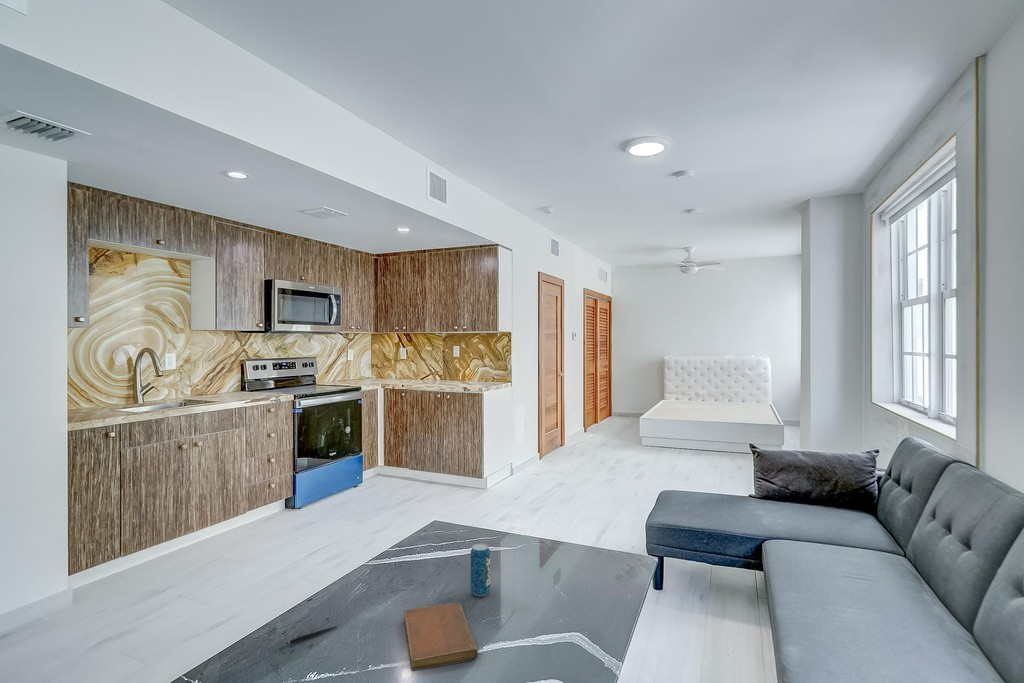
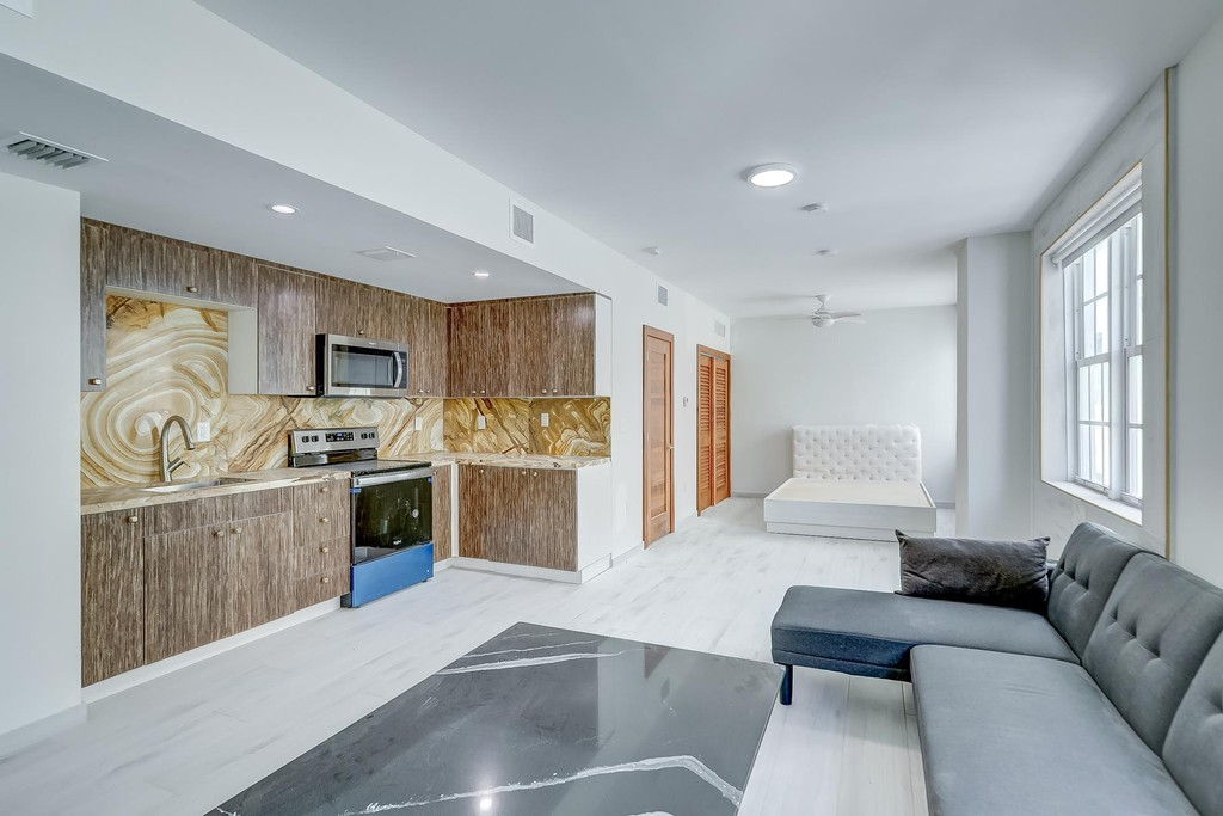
- pen (312, 634)
- notebook (438, 632)
- beverage can (480, 569)
